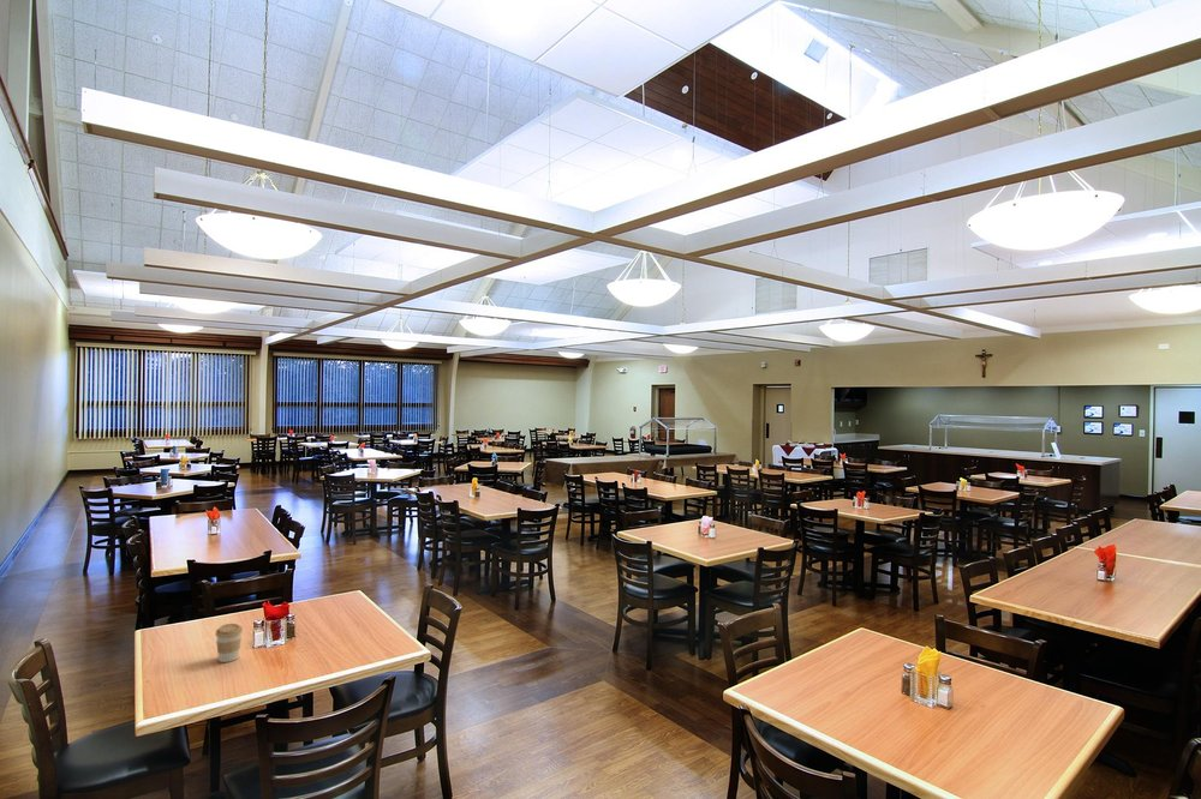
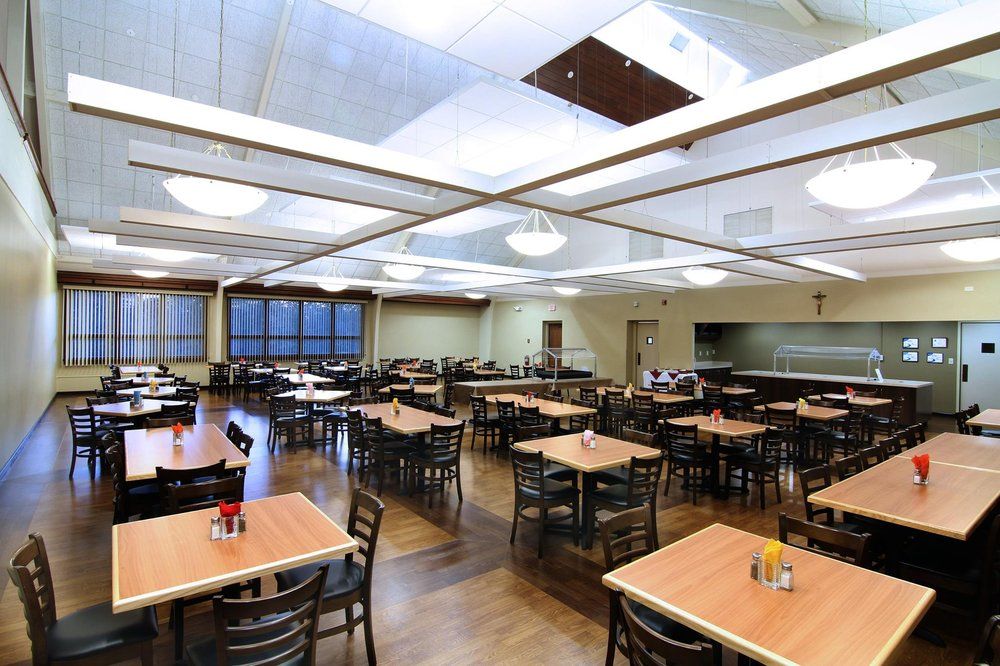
- coffee cup (228, 642)
